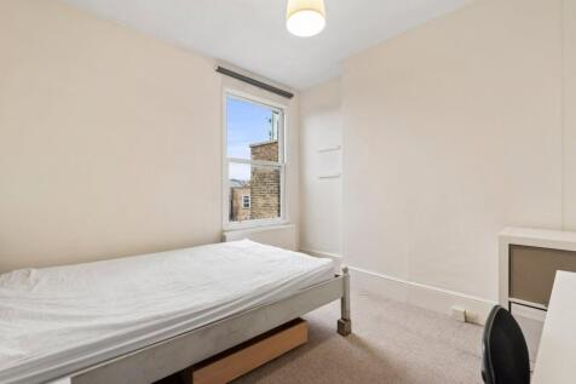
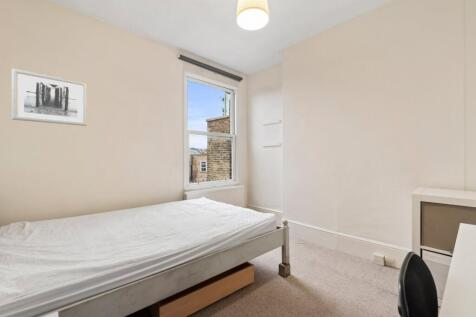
+ wall art (52, 99)
